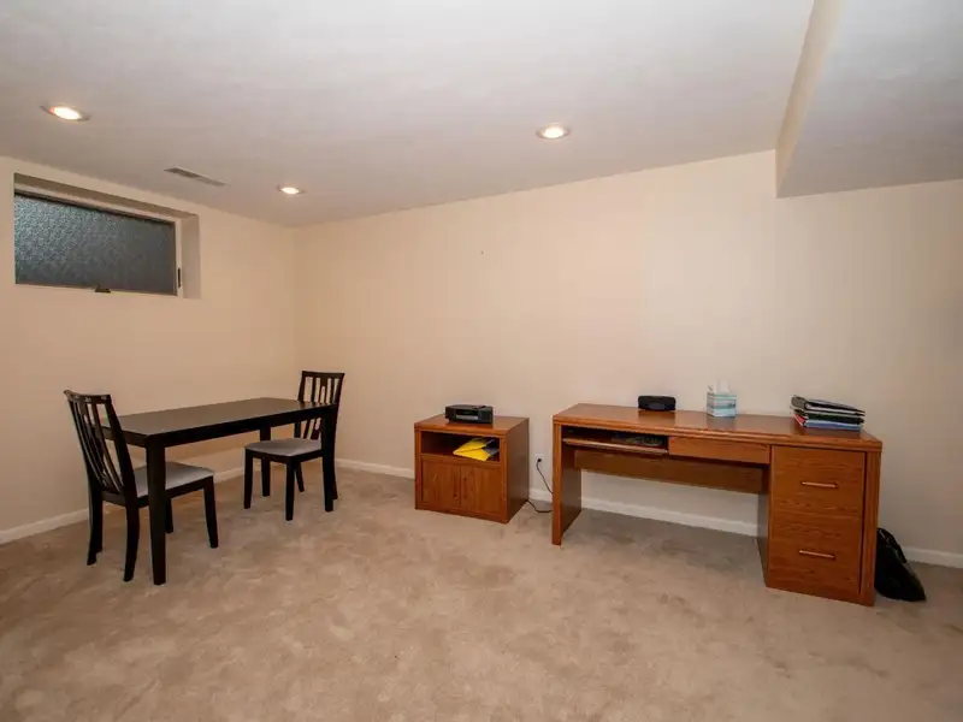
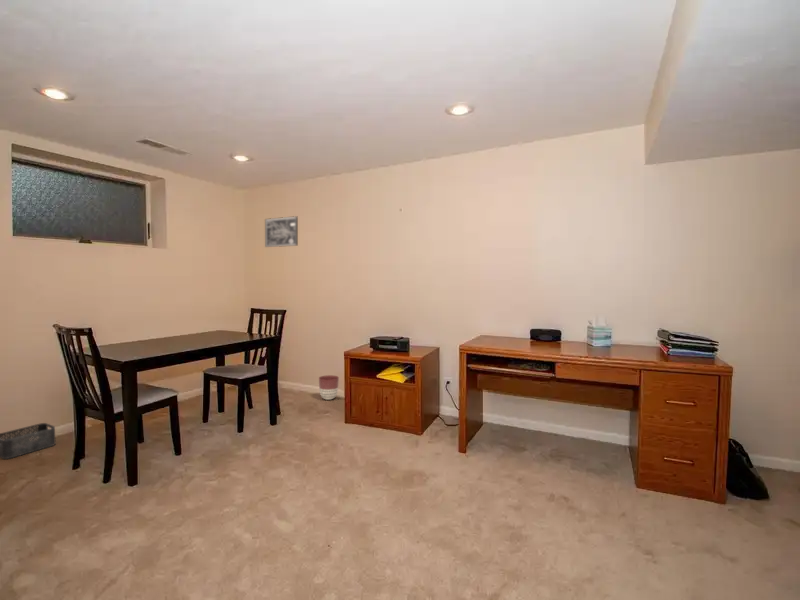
+ wall art (281, 232)
+ planter (328, 388)
+ storage bin (25, 440)
